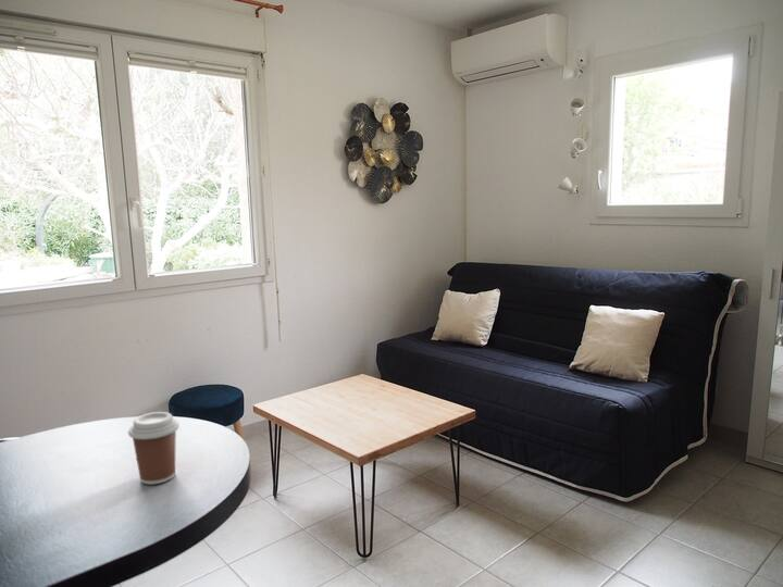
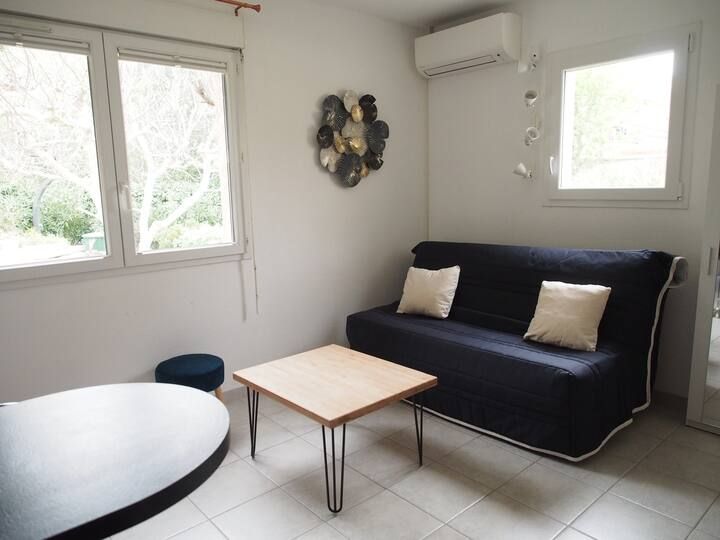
- coffee cup (156, 447)
